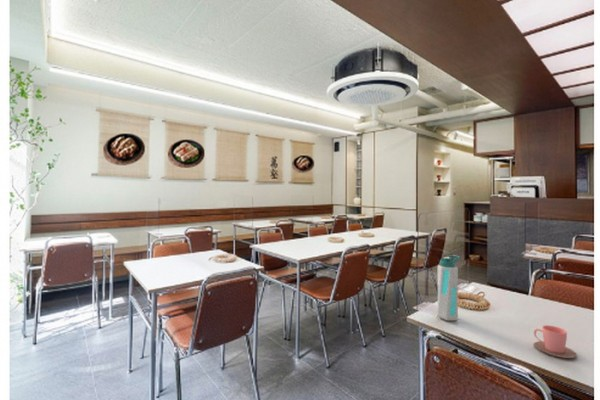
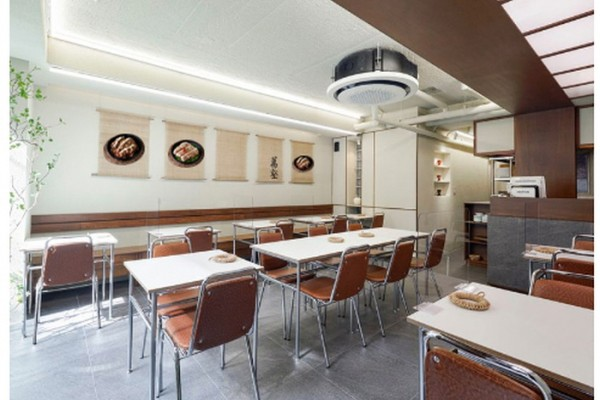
- water bottle (448, 286)
- cup (554, 339)
